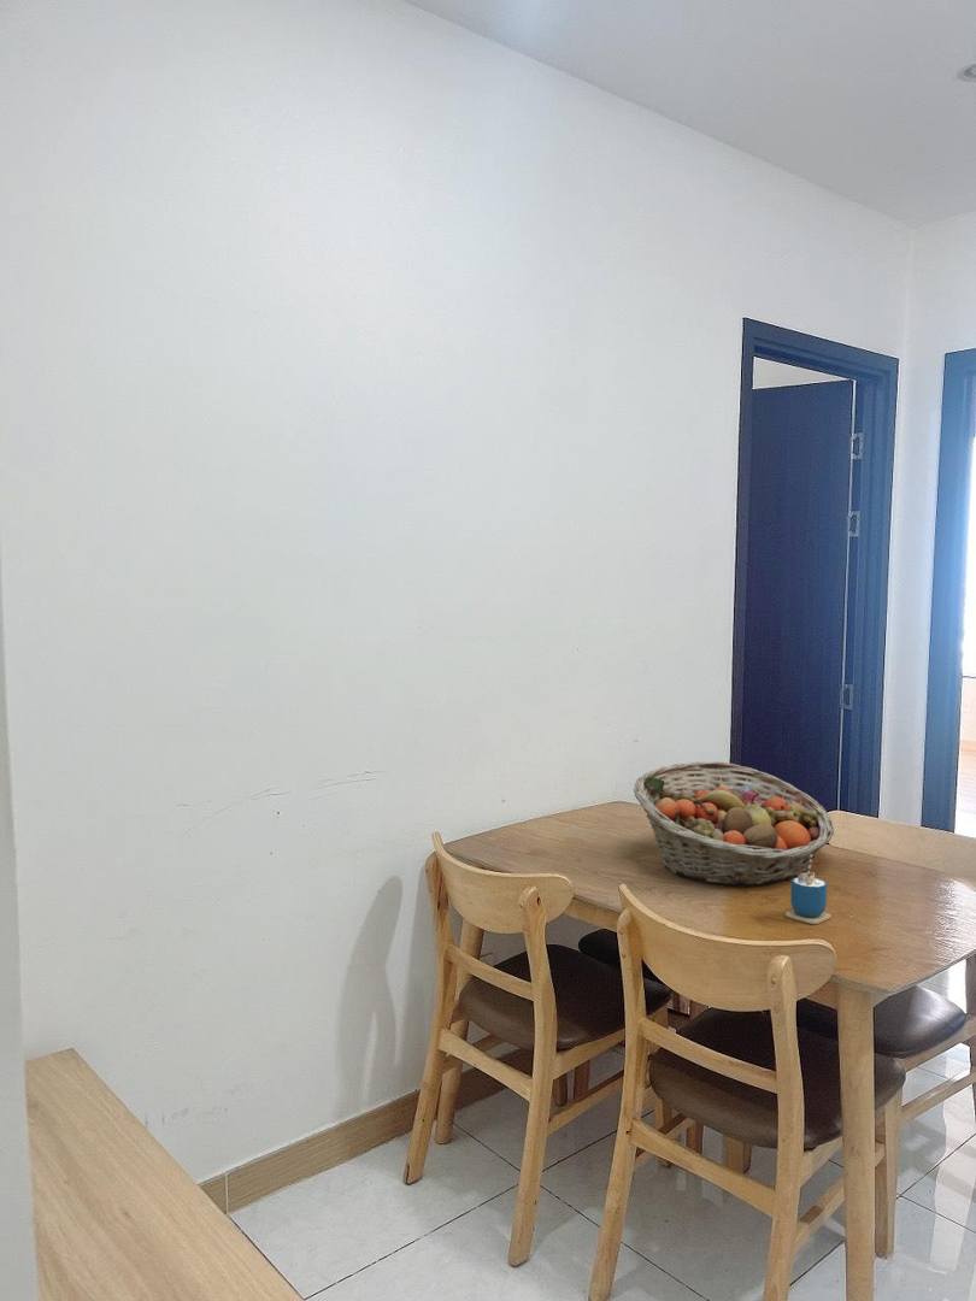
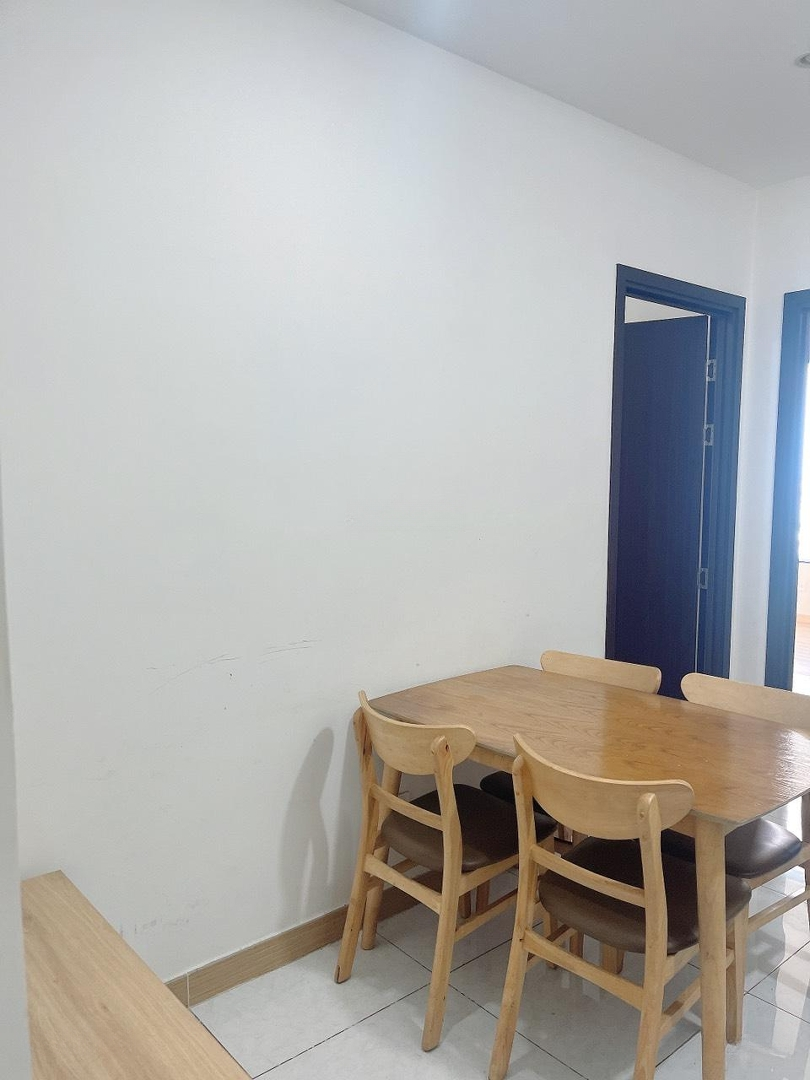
- cup (809, 887)
- fruit basket (731, 820)
